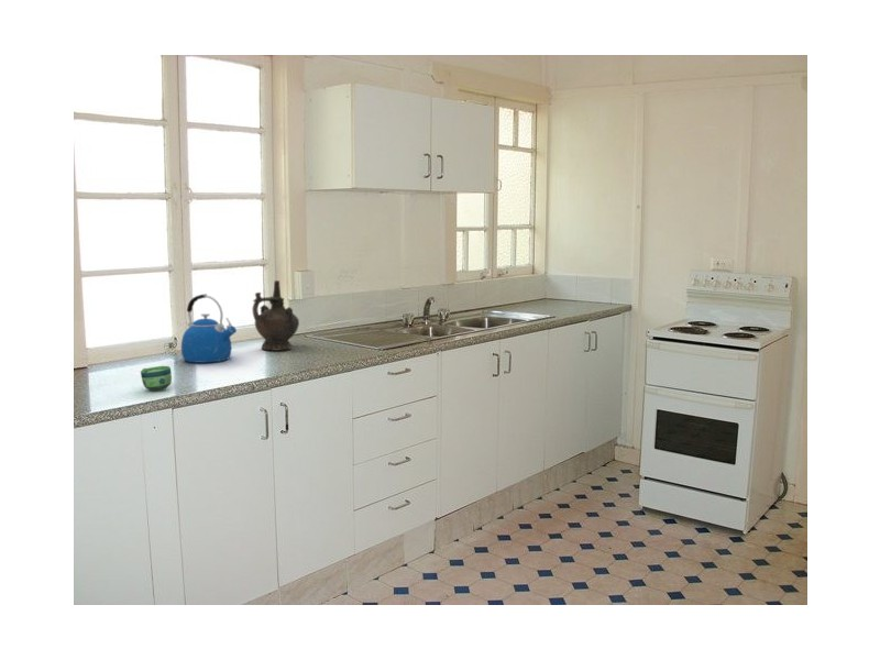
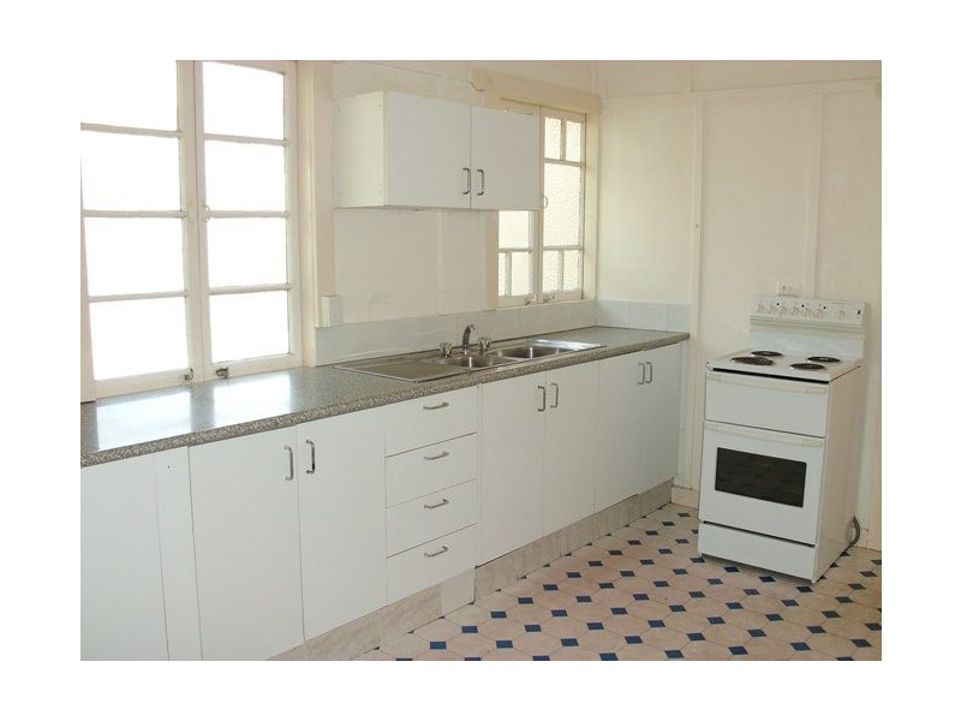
- cup (153, 377)
- kettle (210, 327)
- ceremonial vessel (274, 315)
